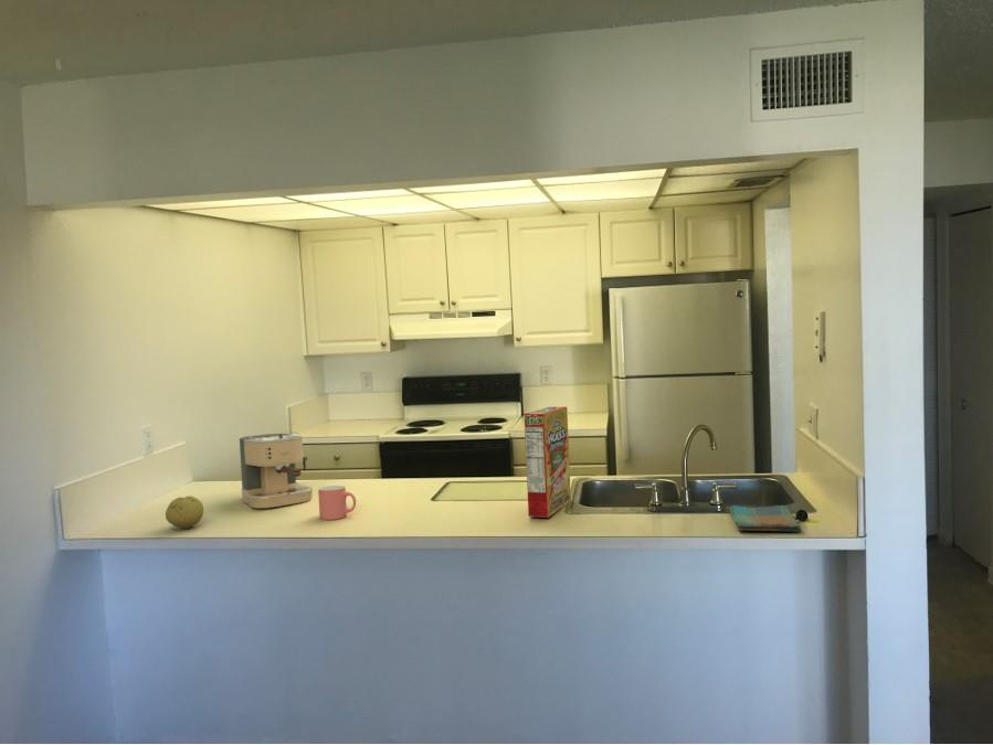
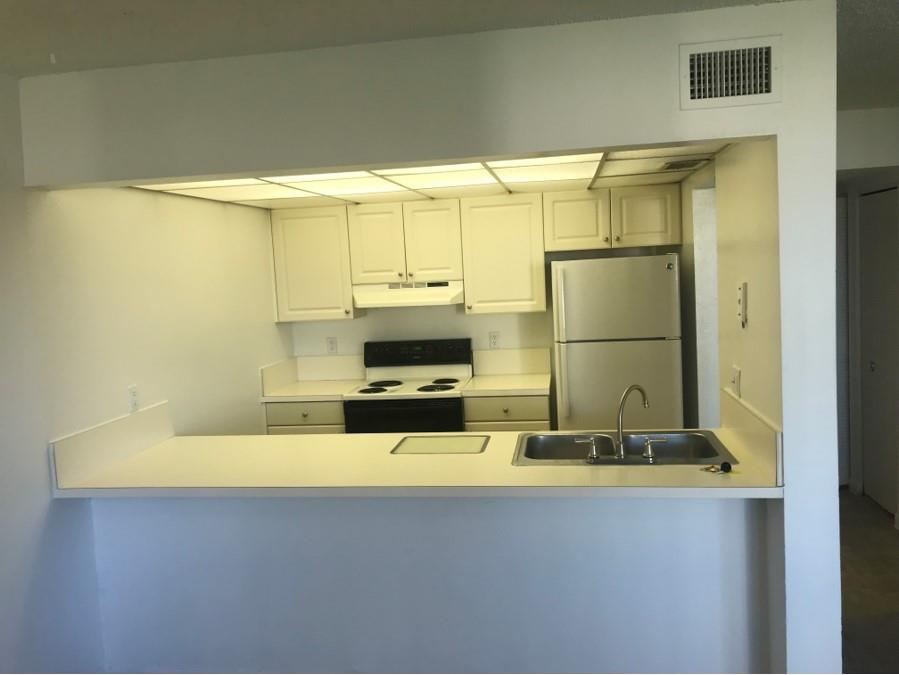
- fruit (184, 512)
- coffee maker (276, 467)
- mug (337, 502)
- cereal box (548, 459)
- dish towel (763, 518)
